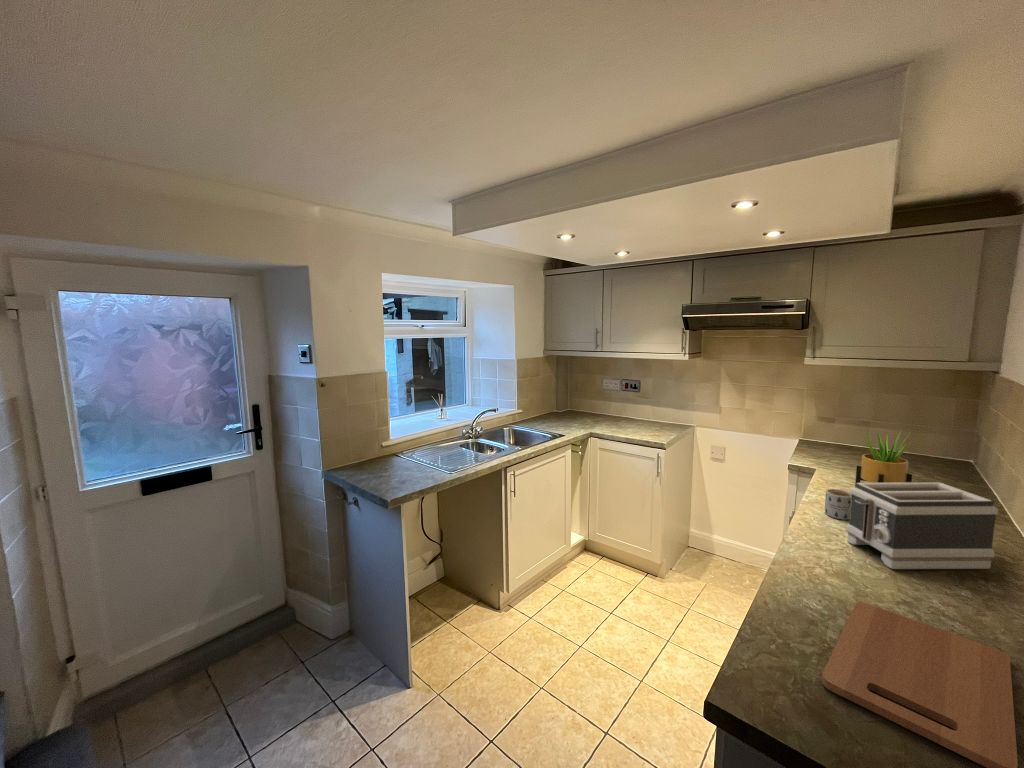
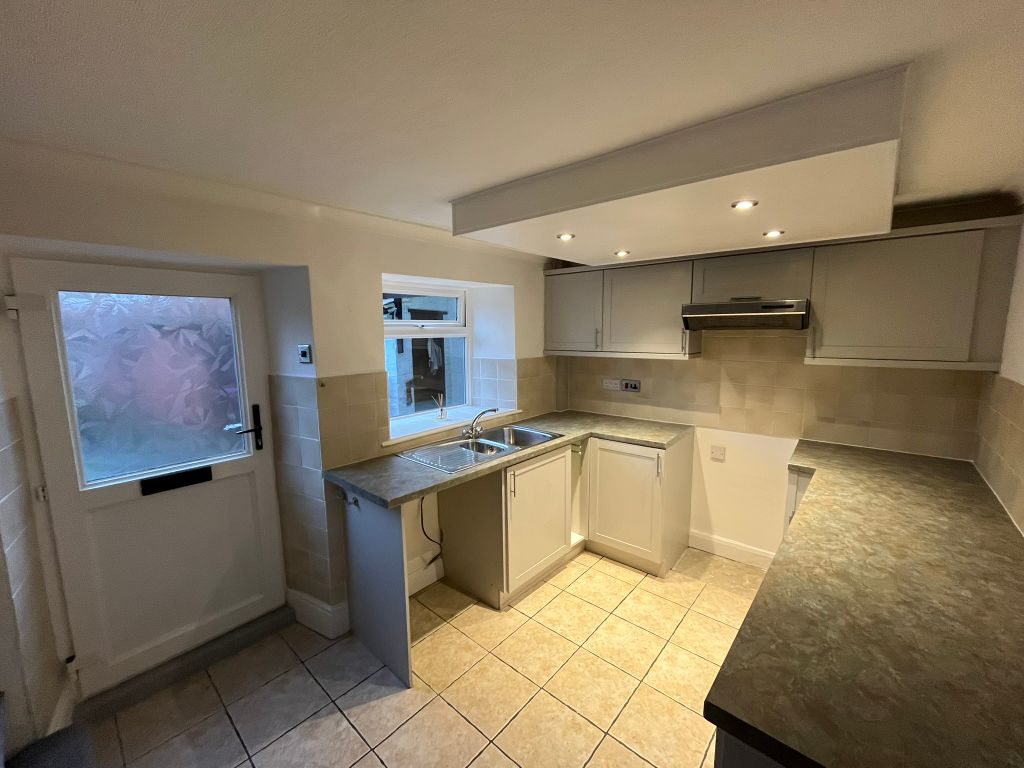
- potted plant (884, 464)
- mug (844, 505)
- cutting board (917, 669)
- toaster (910, 523)
